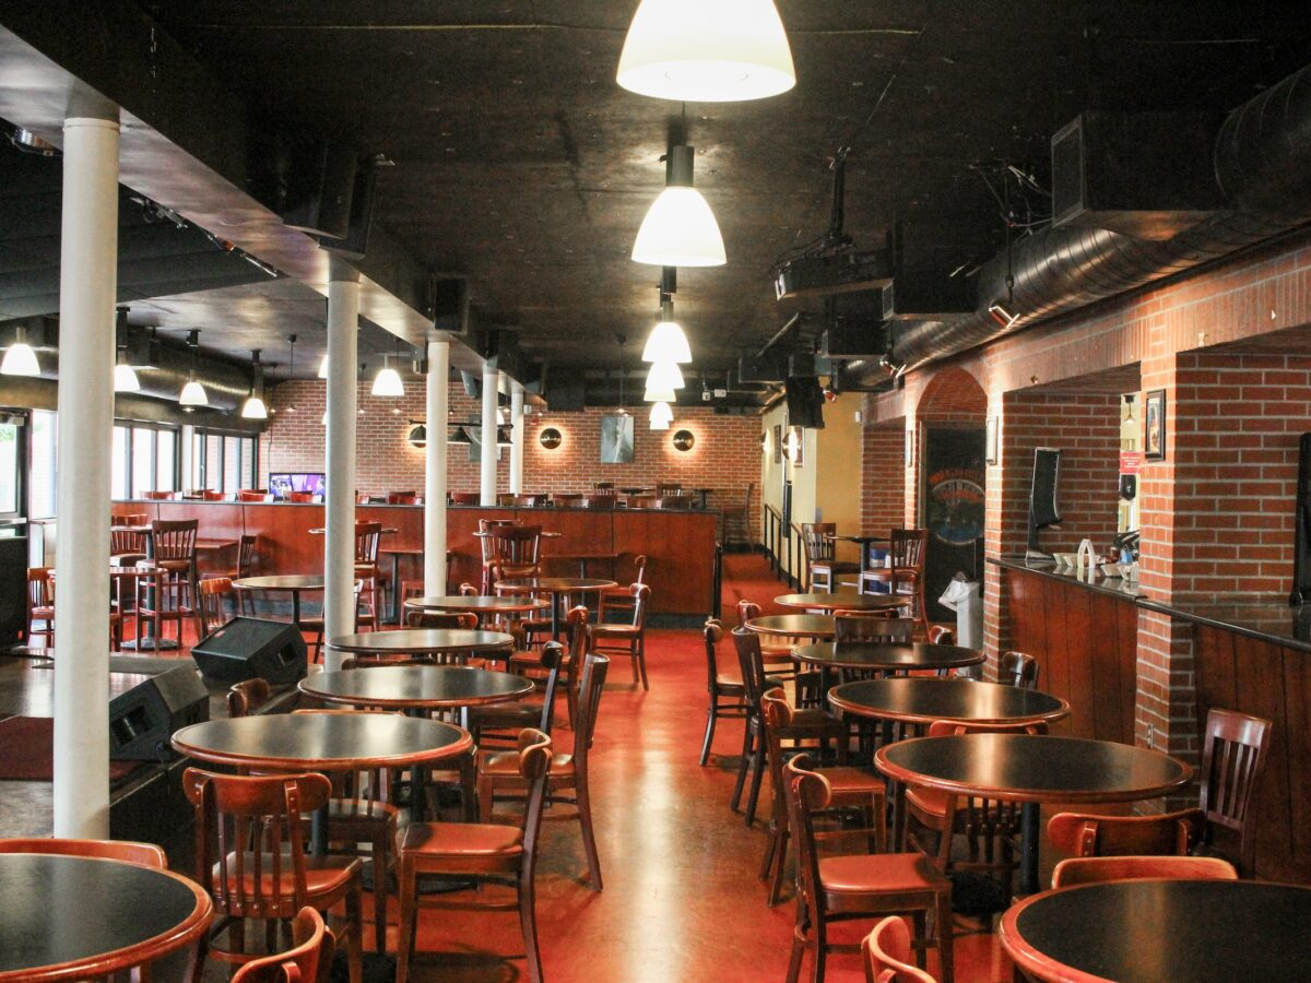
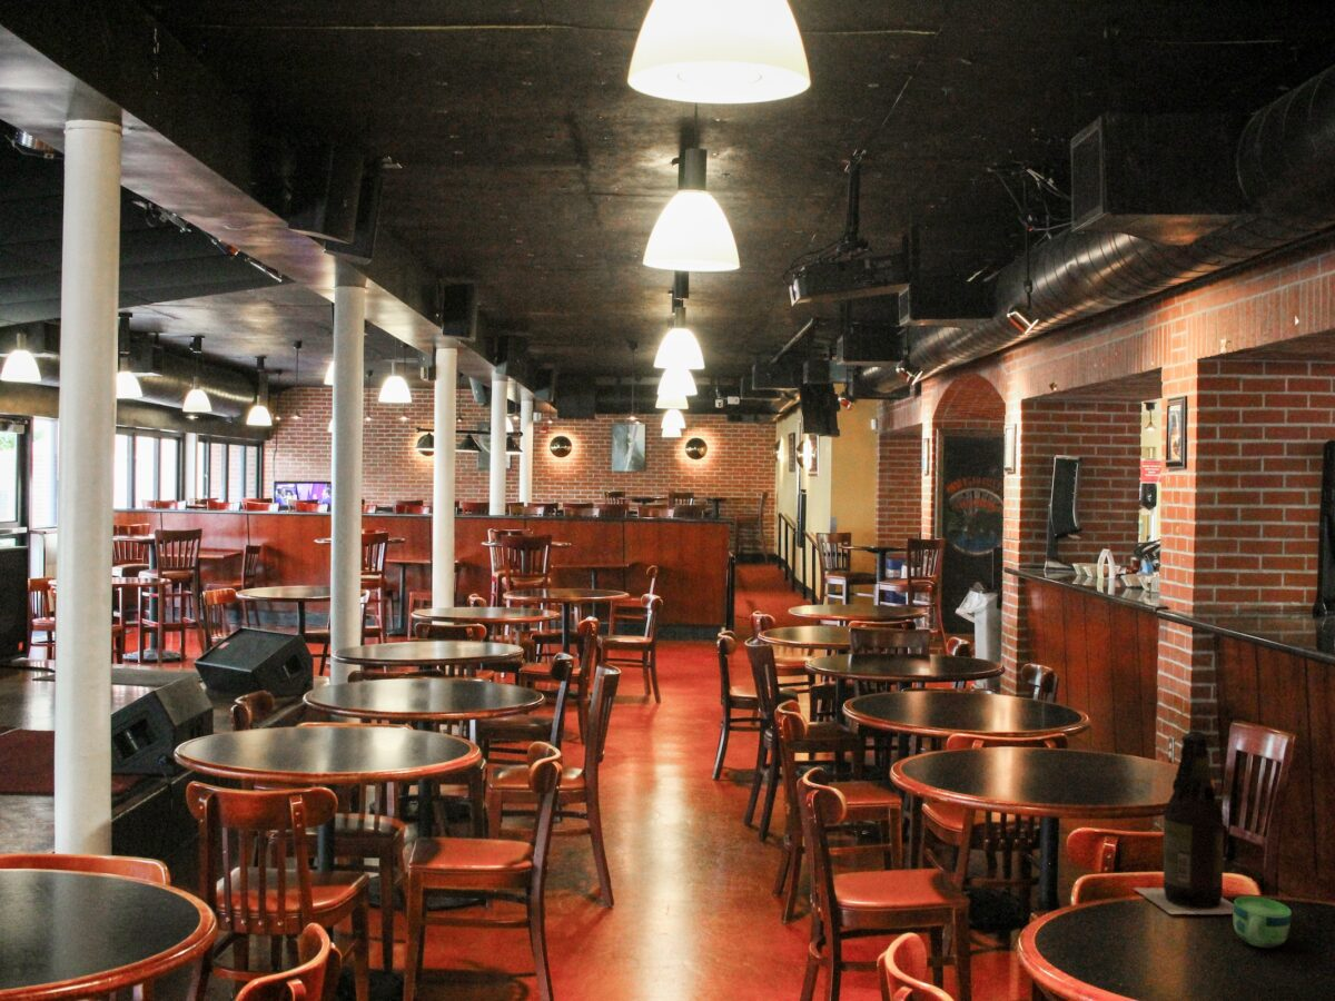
+ cup (1262, 925)
+ beer bottle (1190, 816)
